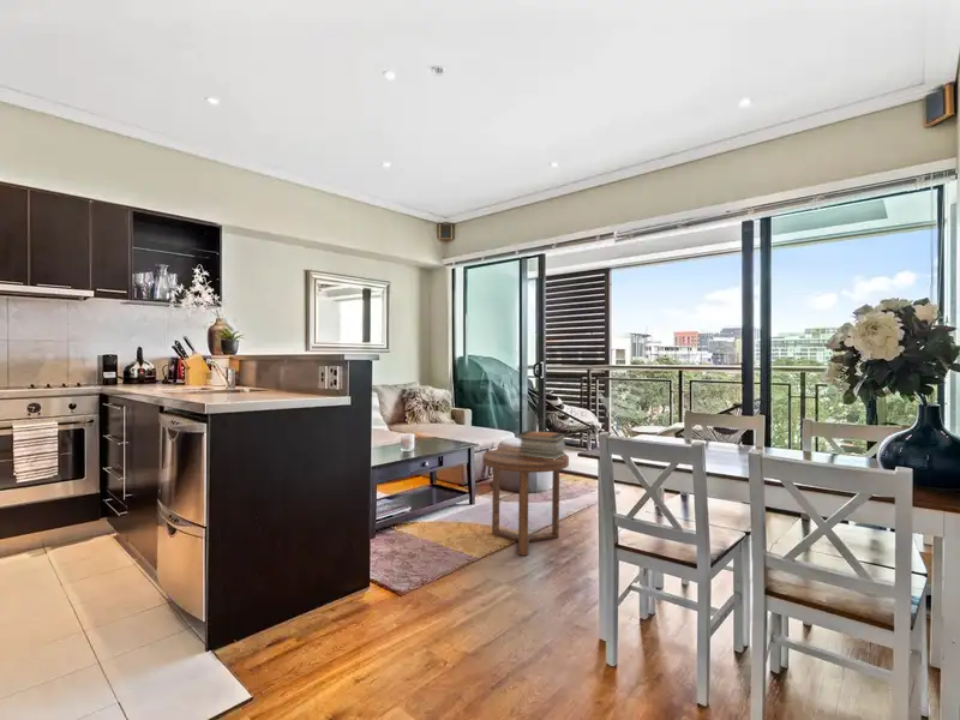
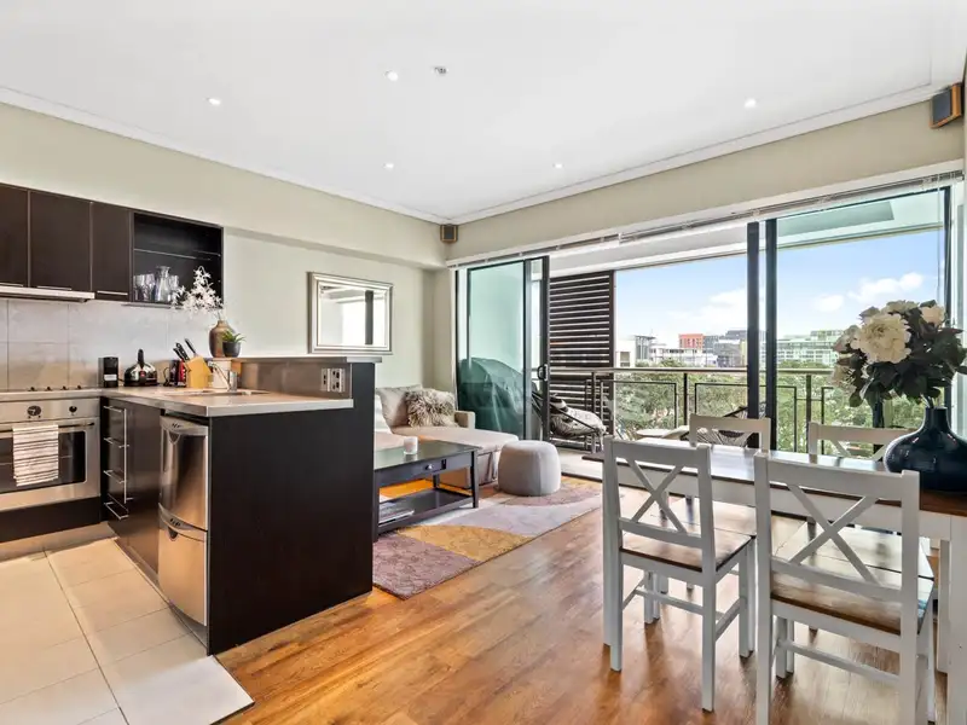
- book stack (541, 444)
- side table (524, 498)
